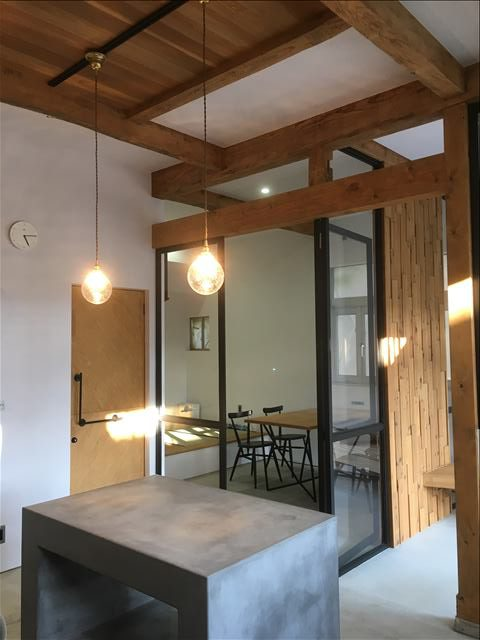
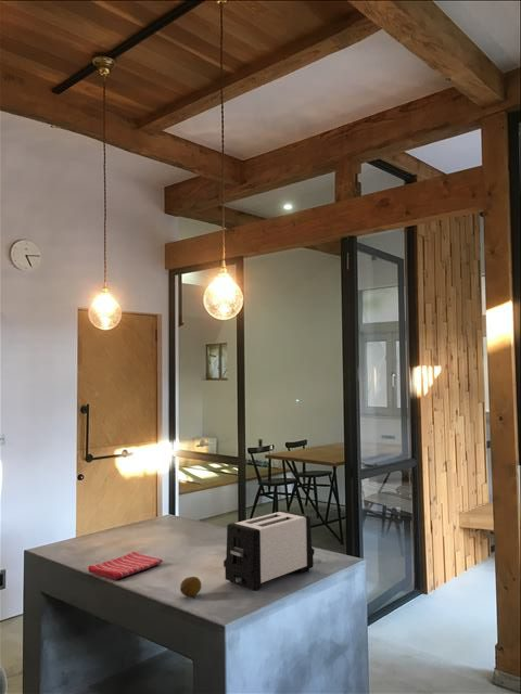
+ fruit (191, 586)
+ dish towel (125, 564)
+ toaster (269, 548)
